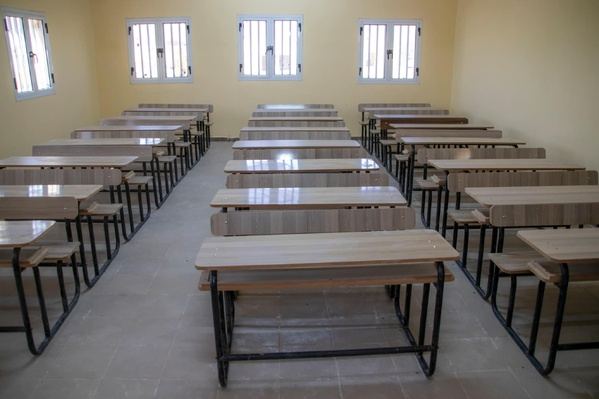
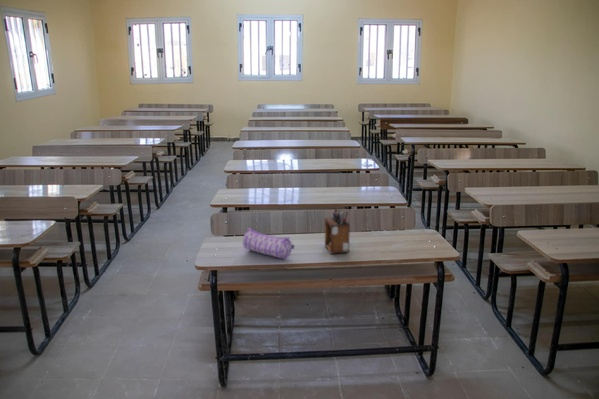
+ pencil case (267, 243)
+ desk organizer (336, 229)
